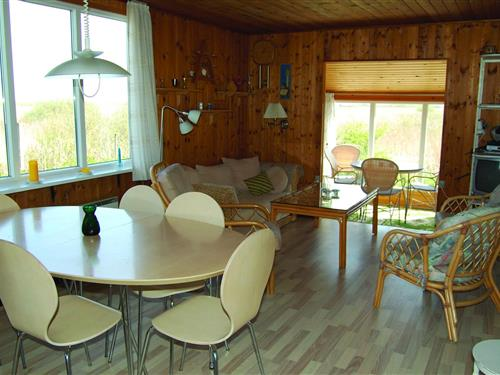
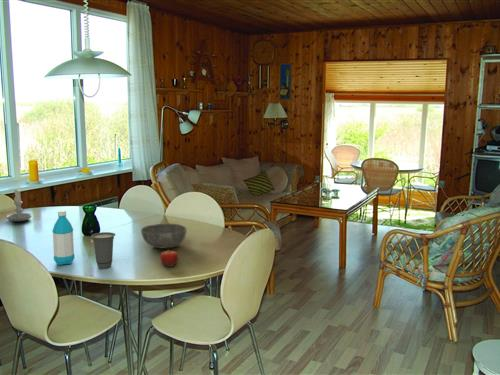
+ bowl (164, 237)
+ cup (103, 250)
+ candle (18, 204)
+ fruit (169, 257)
+ water bottle (63, 237)
